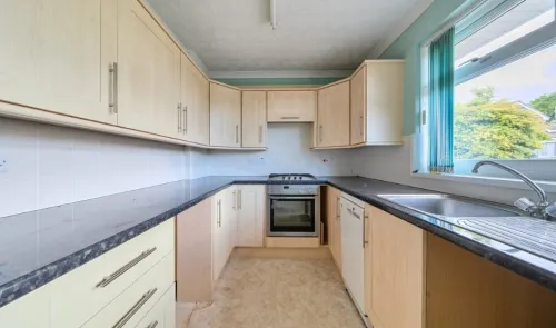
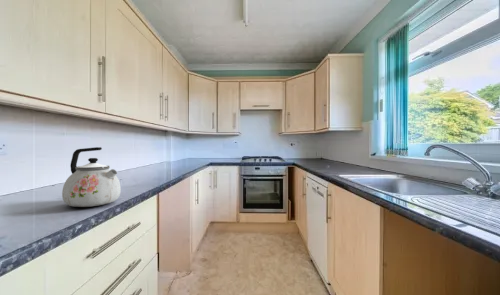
+ kettle (93, 175)
